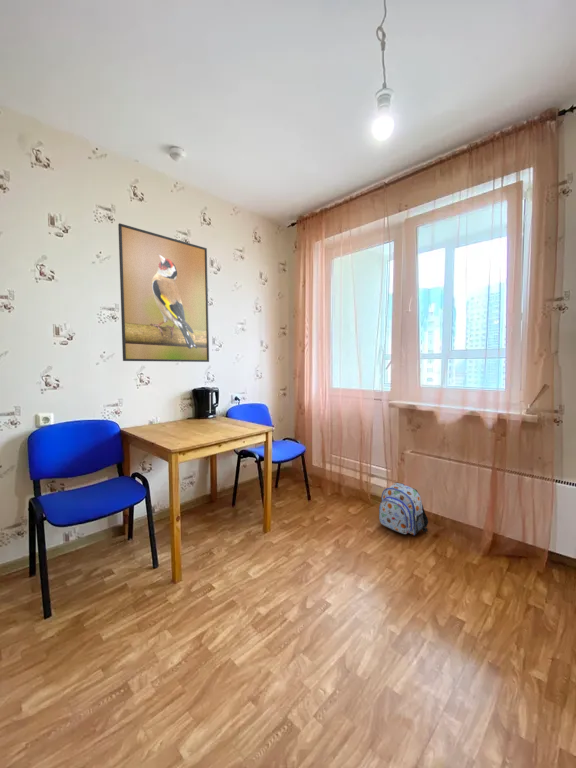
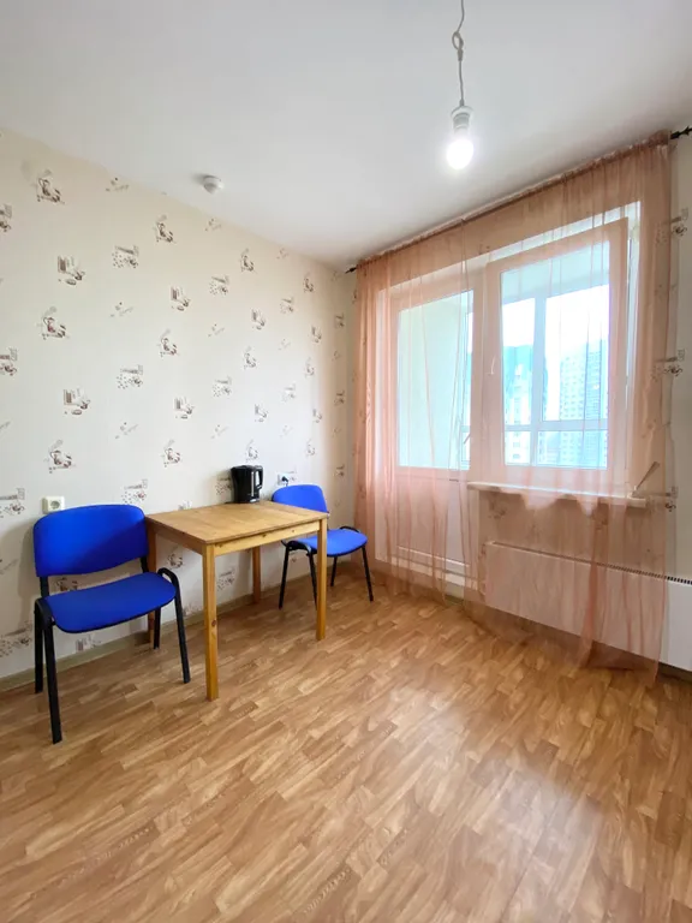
- backpack (400, 507)
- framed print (168, 299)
